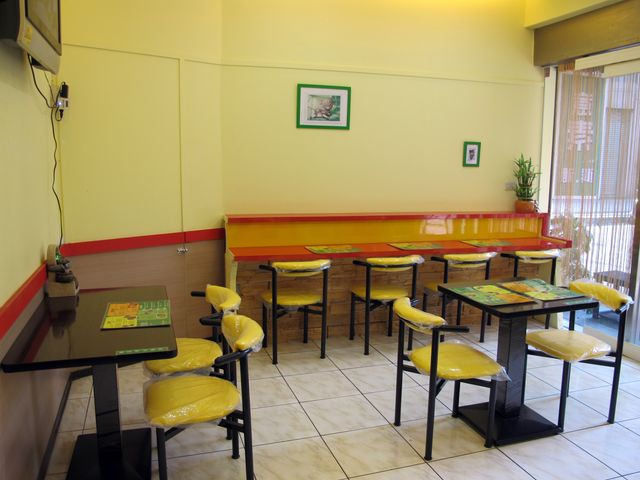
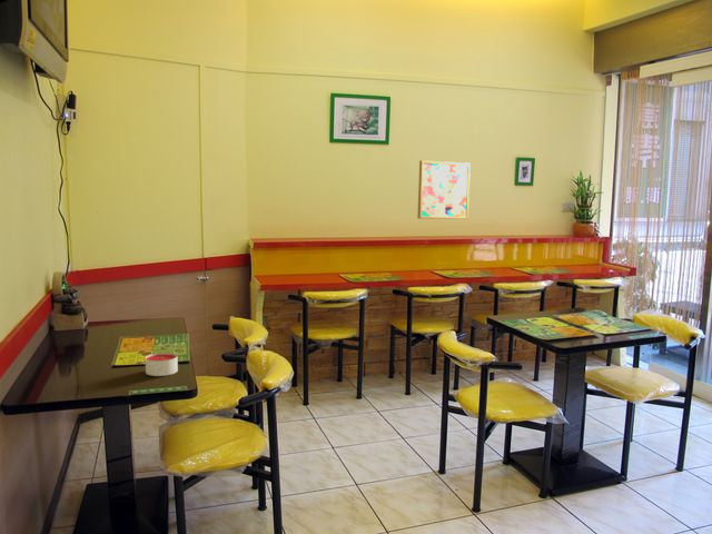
+ candle (161, 363)
+ wall art (444, 190)
